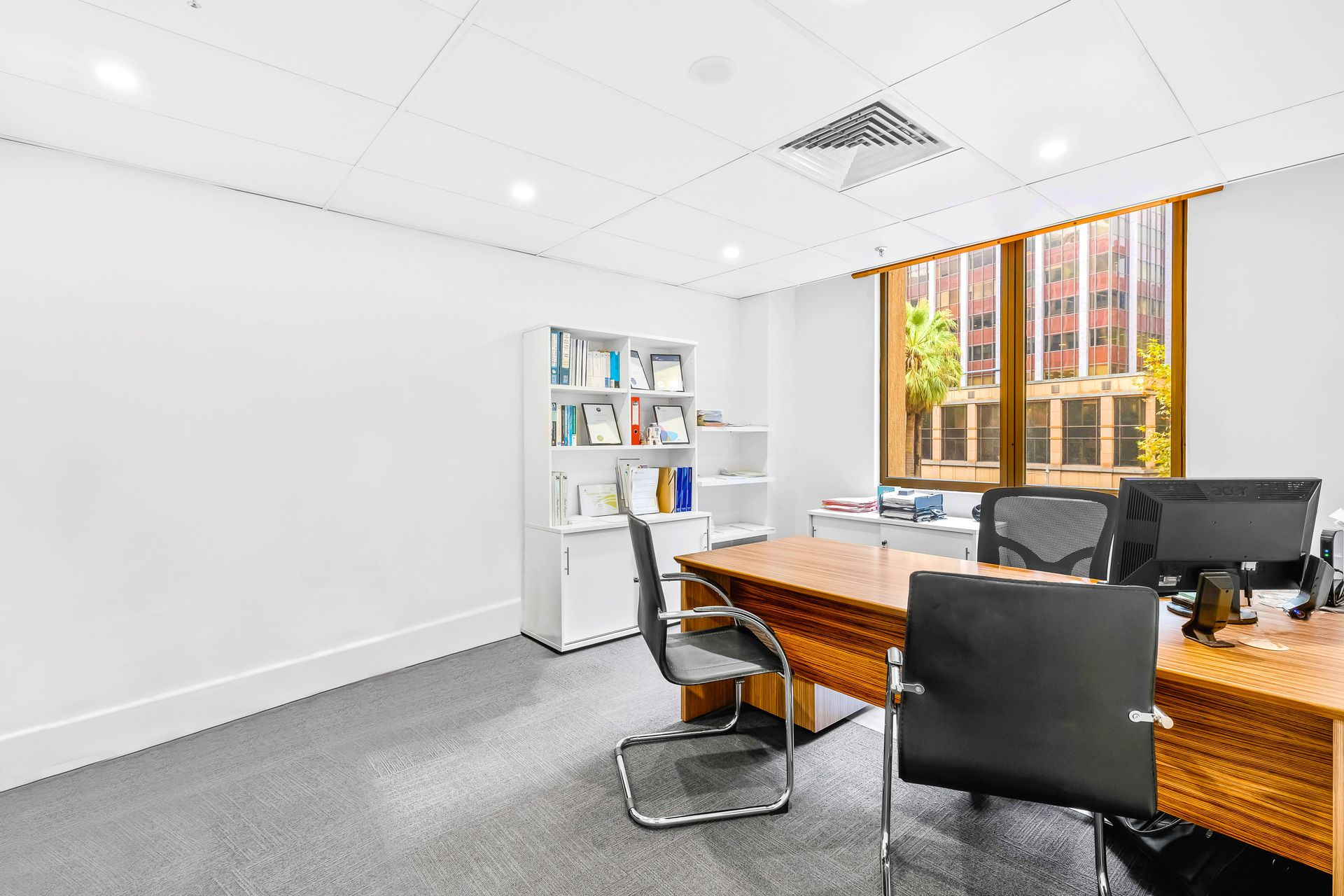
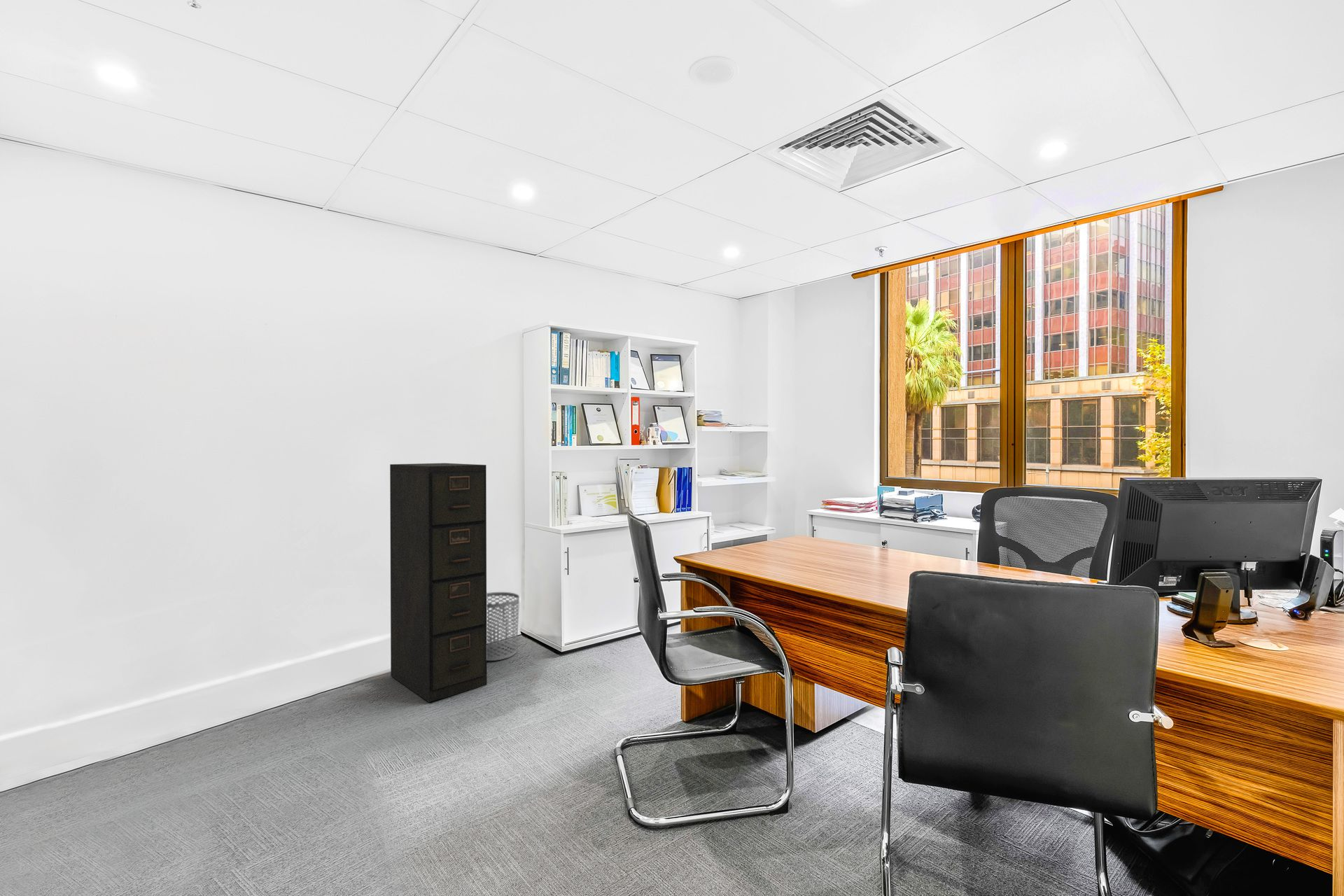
+ waste bin (494, 626)
+ filing cabinet (439, 573)
